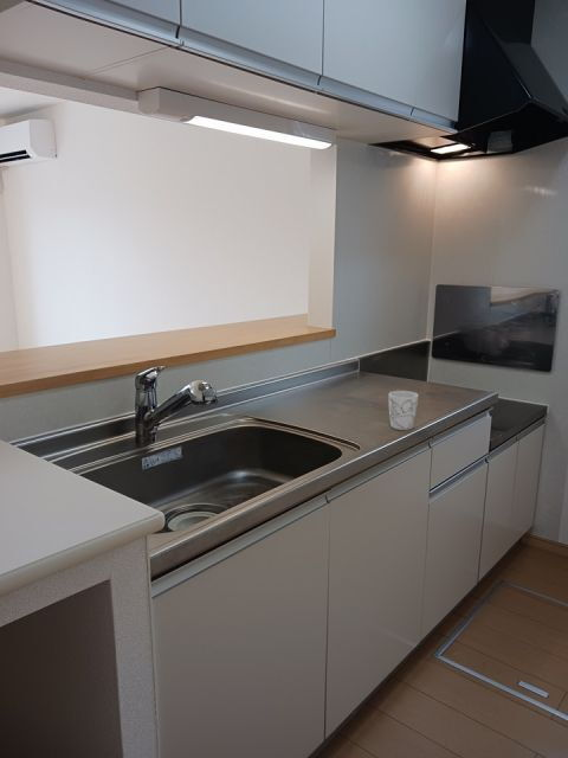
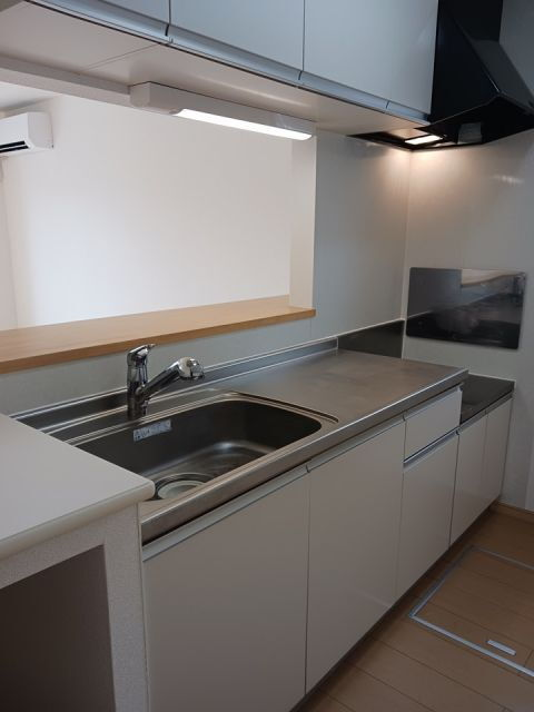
- mug (400, 409)
